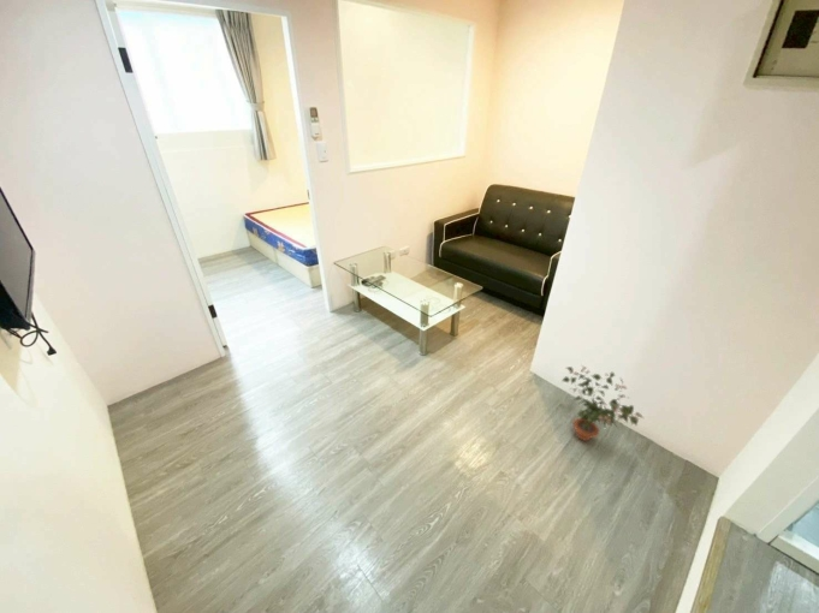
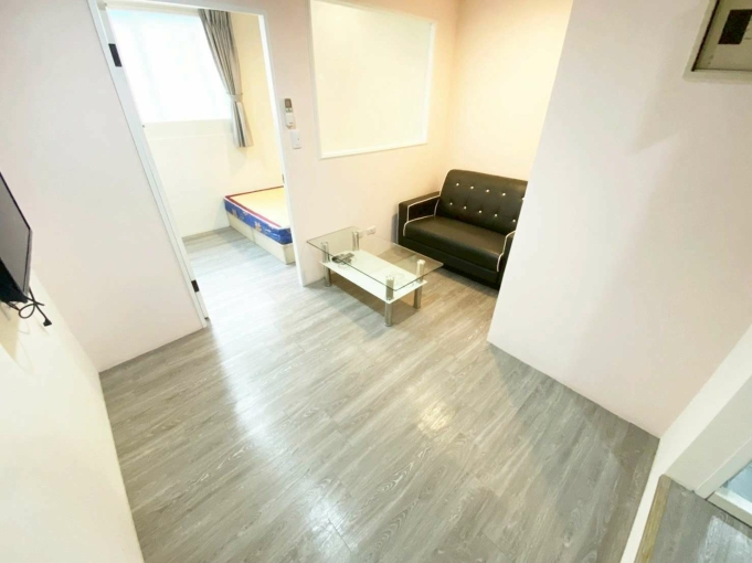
- potted plant (593, 409)
